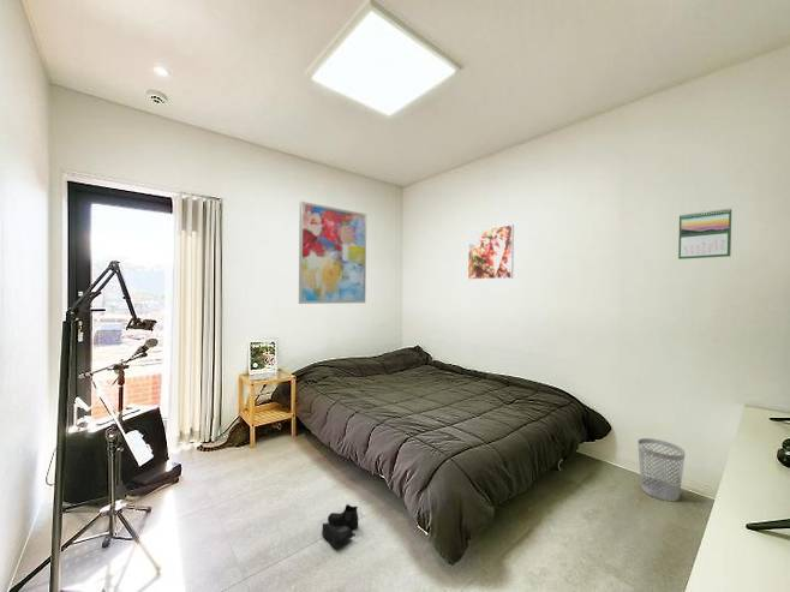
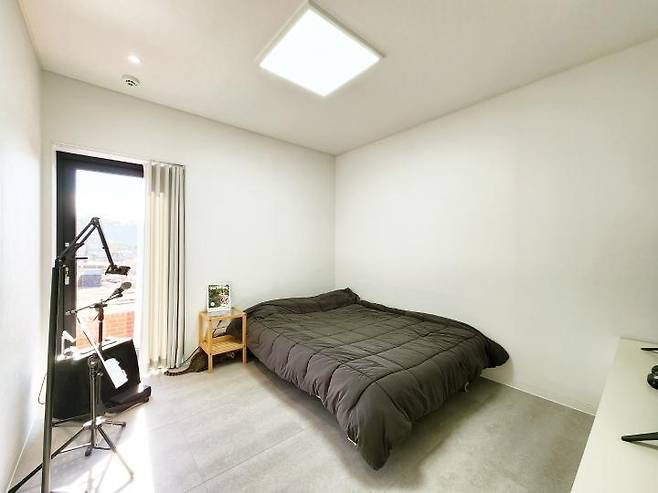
- wall art (334, 256)
- wastebasket (659, 468)
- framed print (489, 253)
- boots (339, 522)
- calendar (704, 234)
